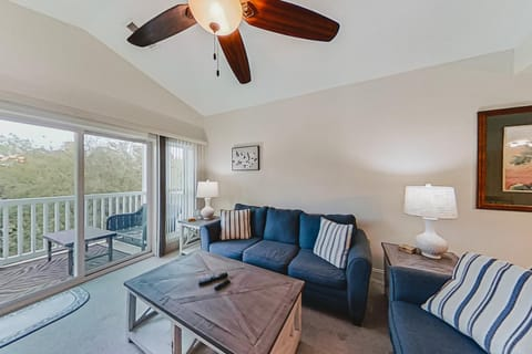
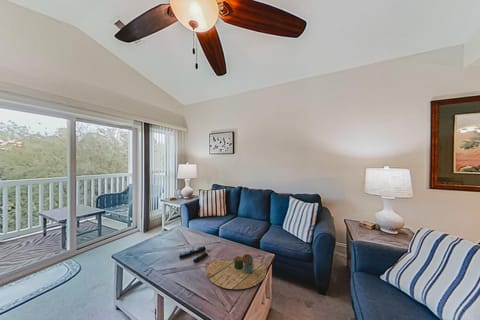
+ decorative tray (236, 259)
